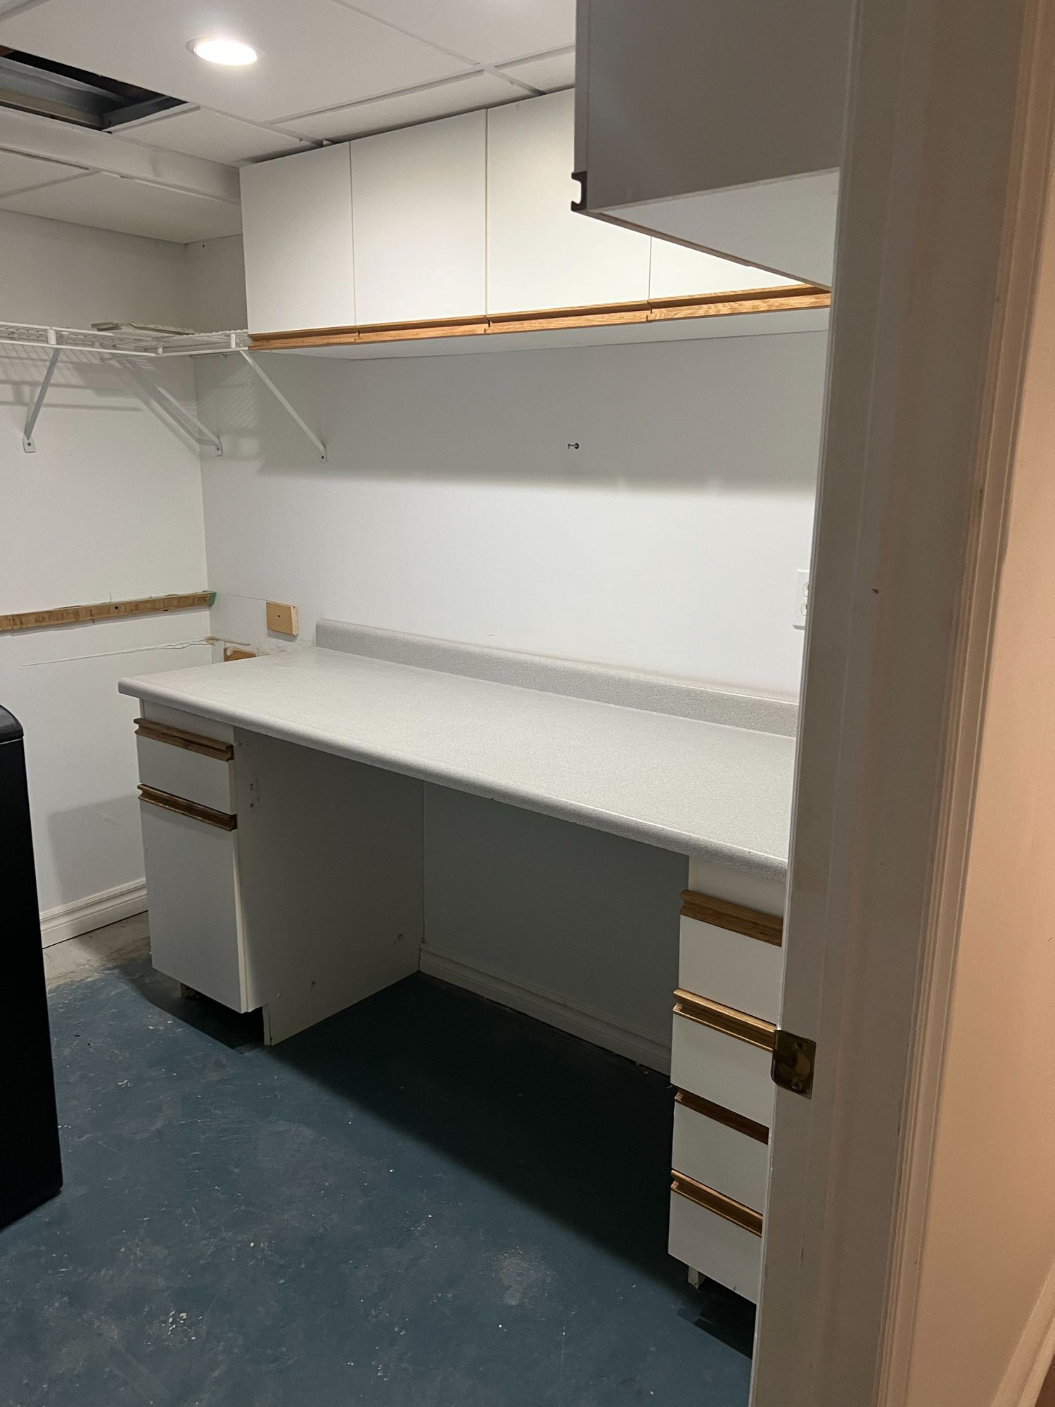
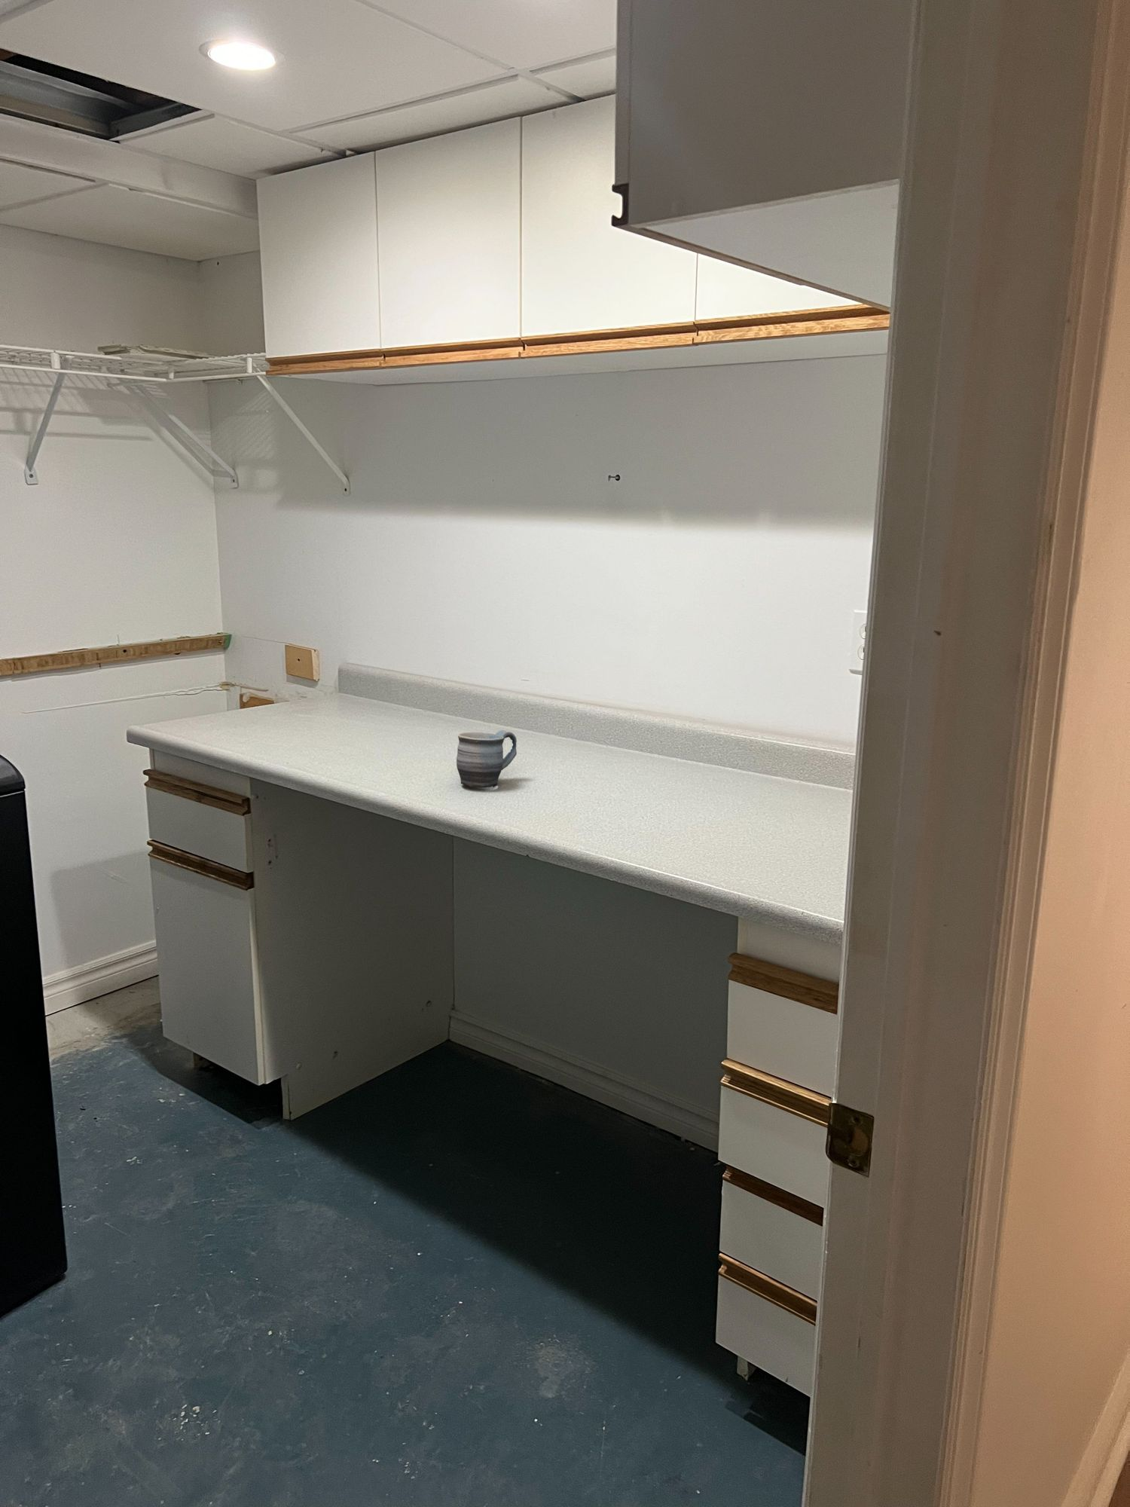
+ mug (485, 757)
